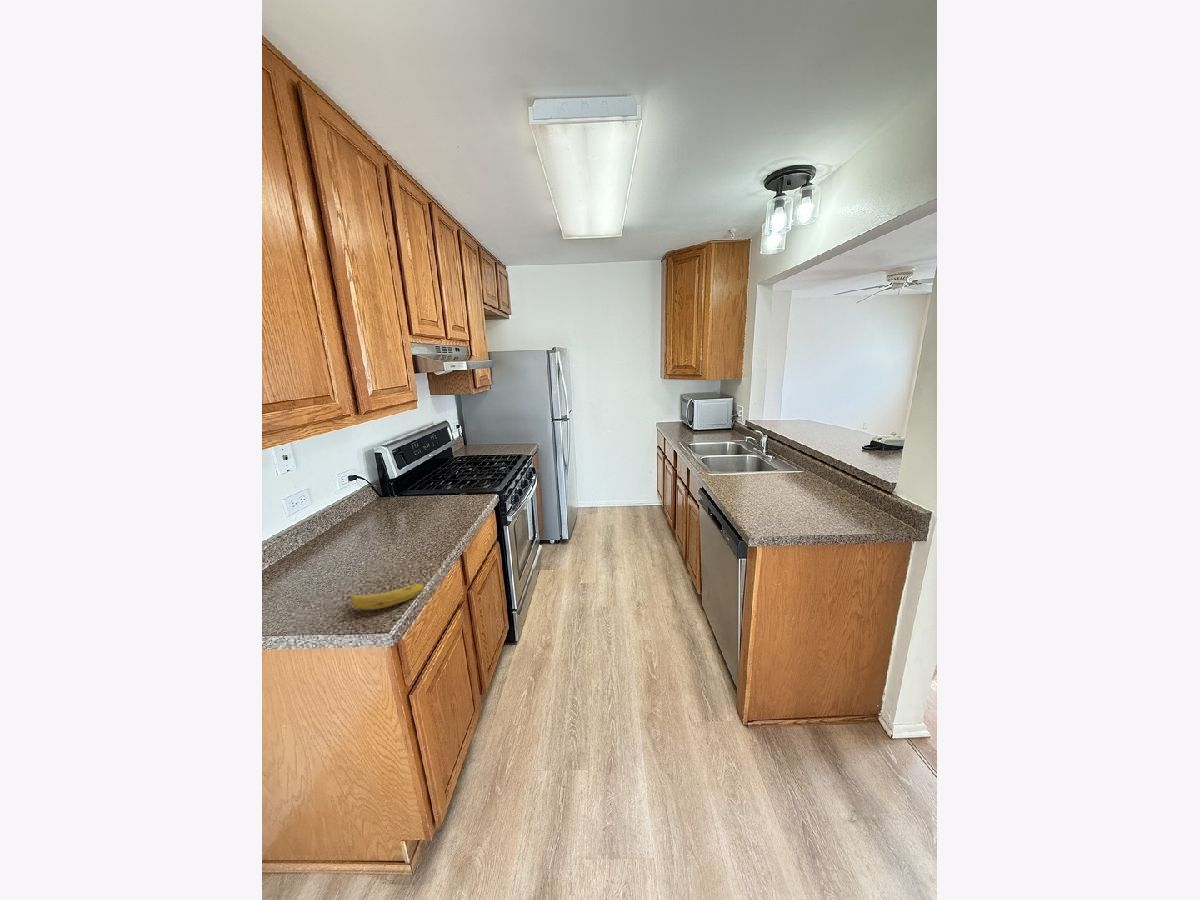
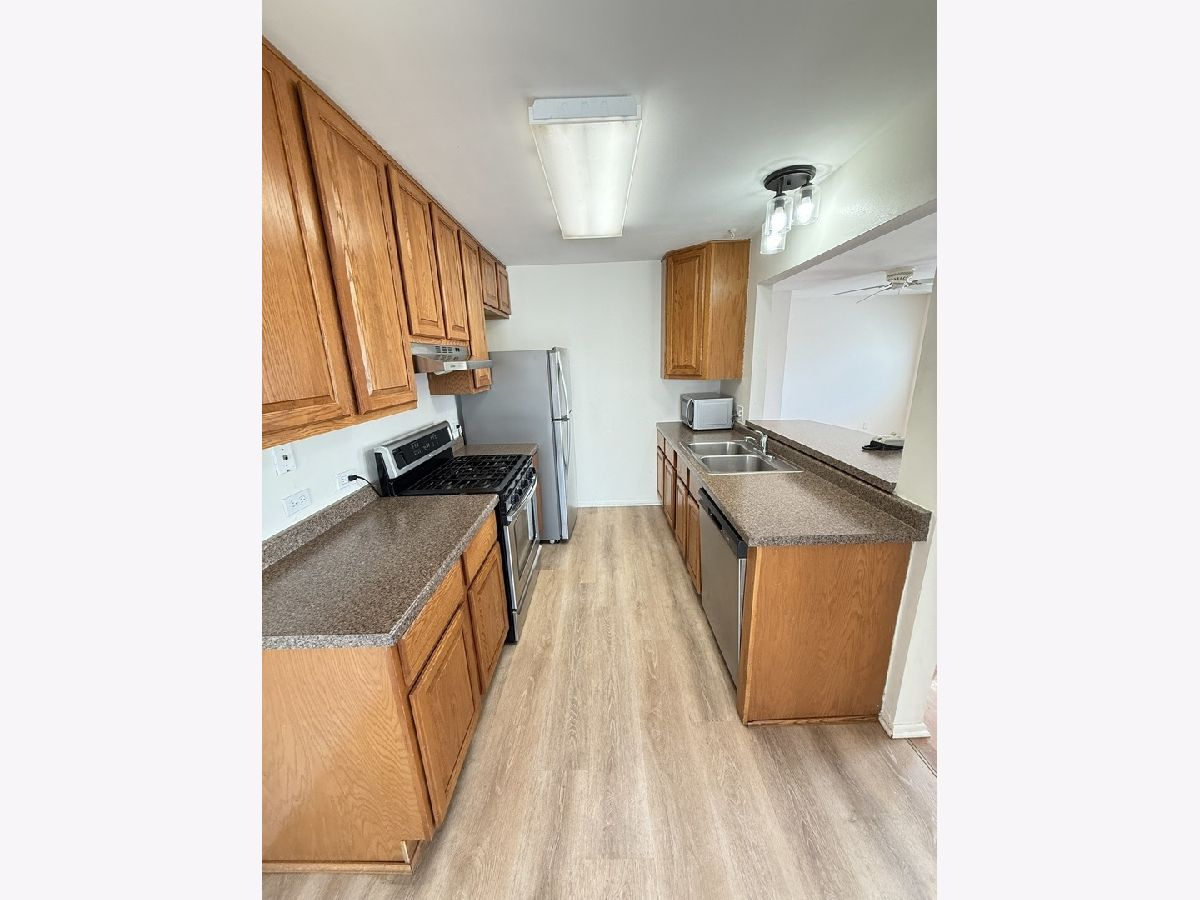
- fruit (382, 595)
